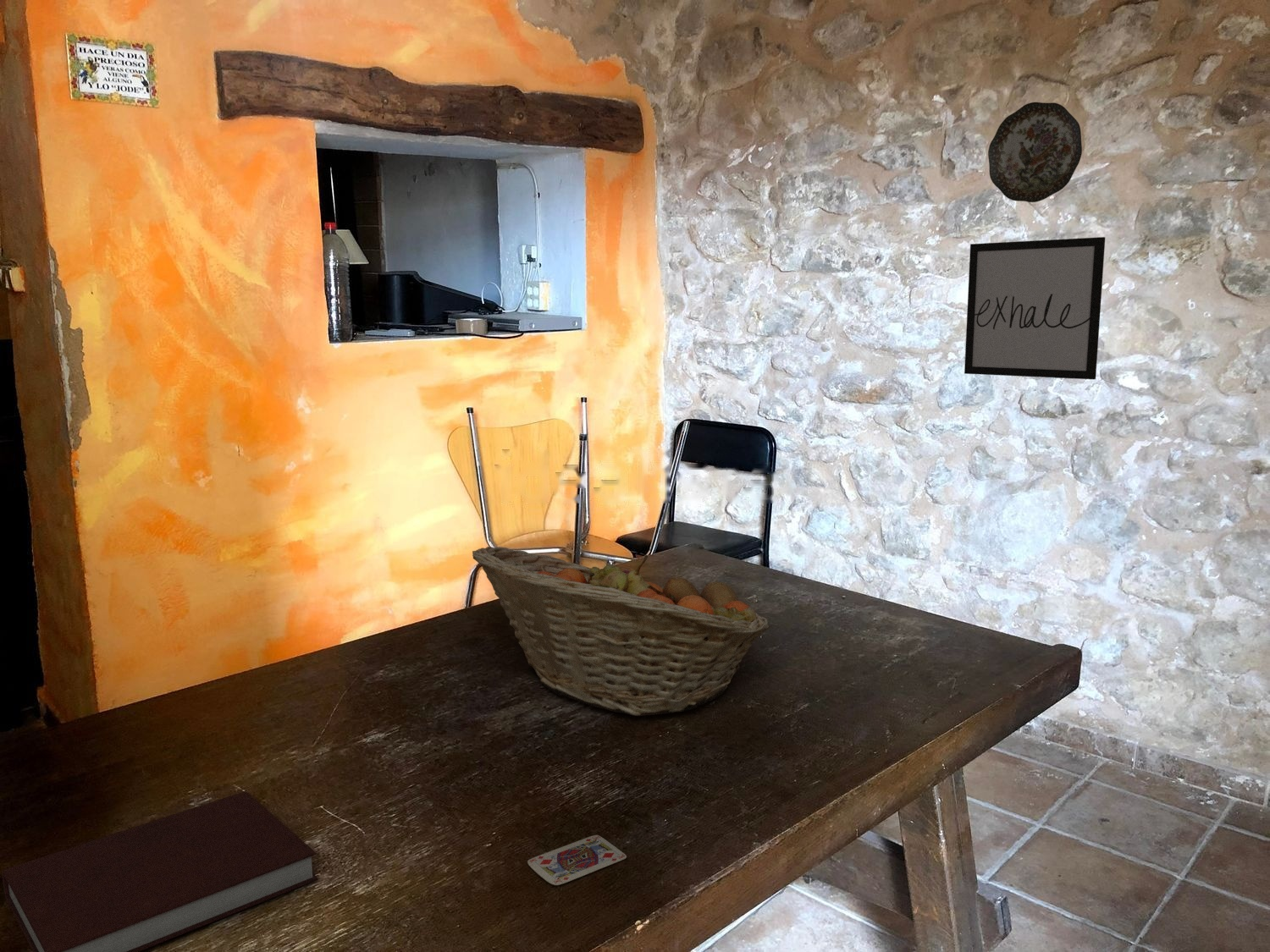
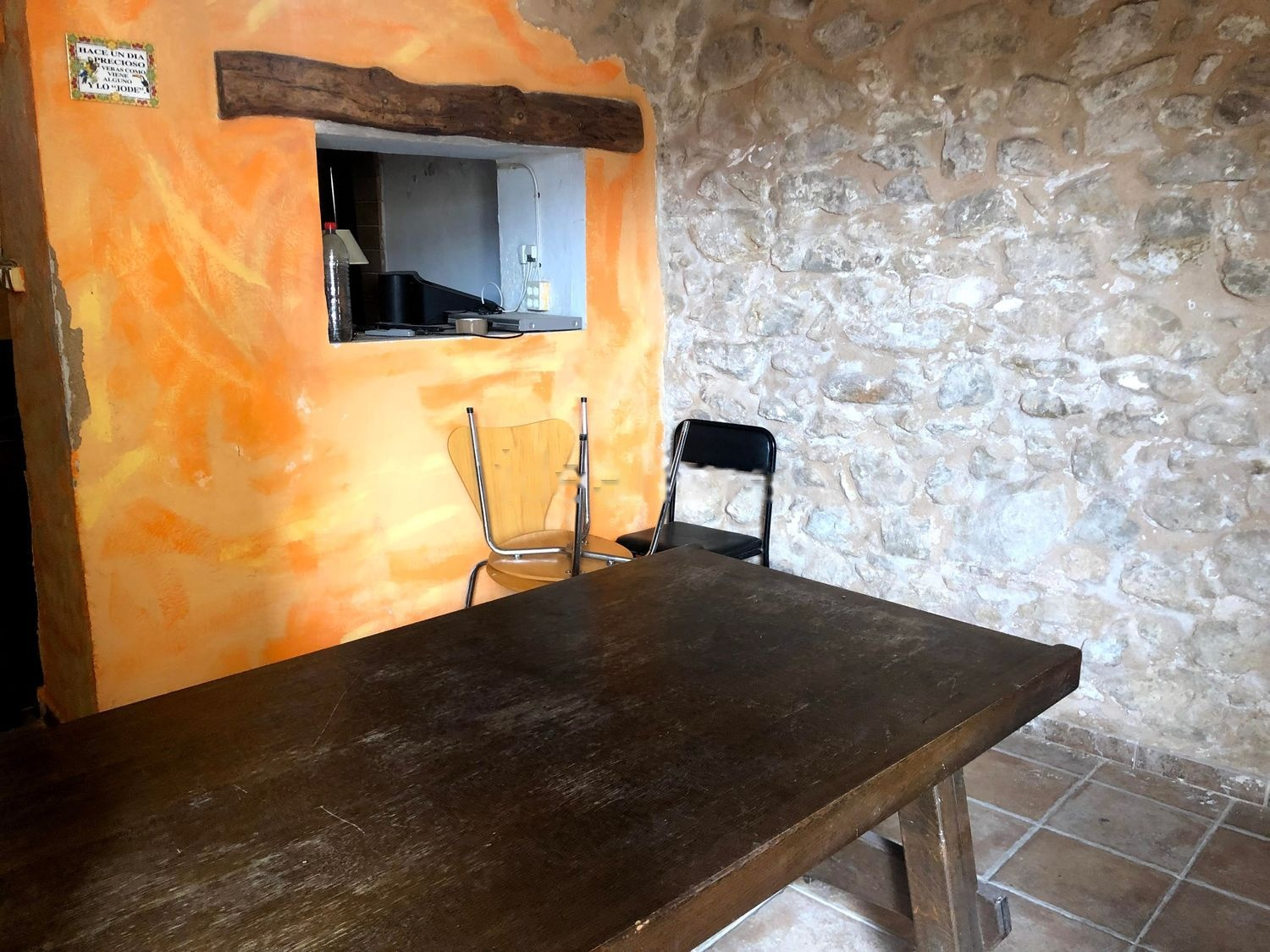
- wall art (1030, 309)
- fruit basket (616, 612)
- notebook (162, 874)
- decorative plate (1035, 152)
- playing card (577, 859)
